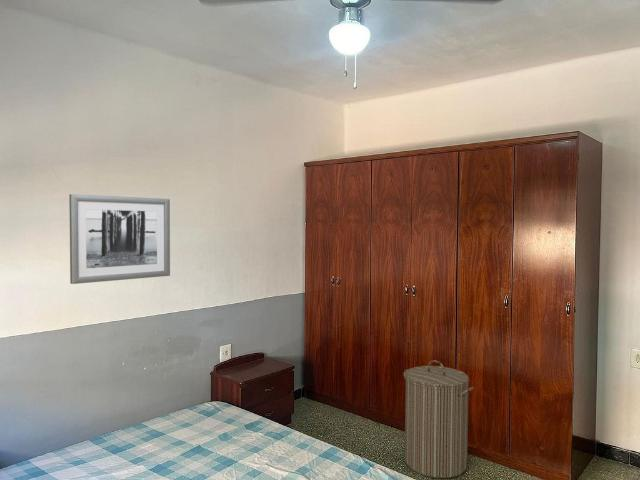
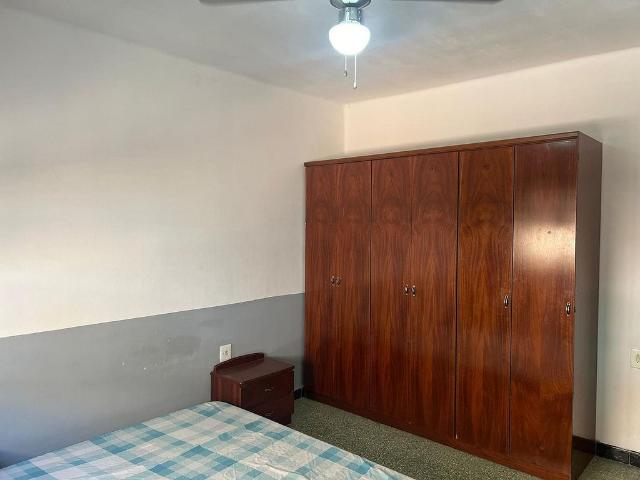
- wall art (123, 238)
- laundry hamper (436, 411)
